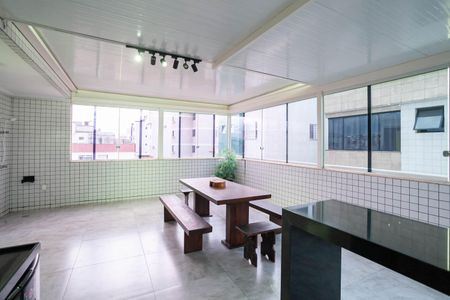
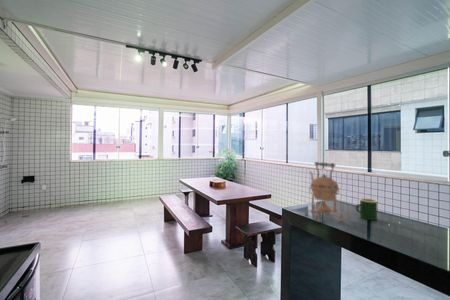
+ kettle (320, 188)
+ mug (365, 209)
